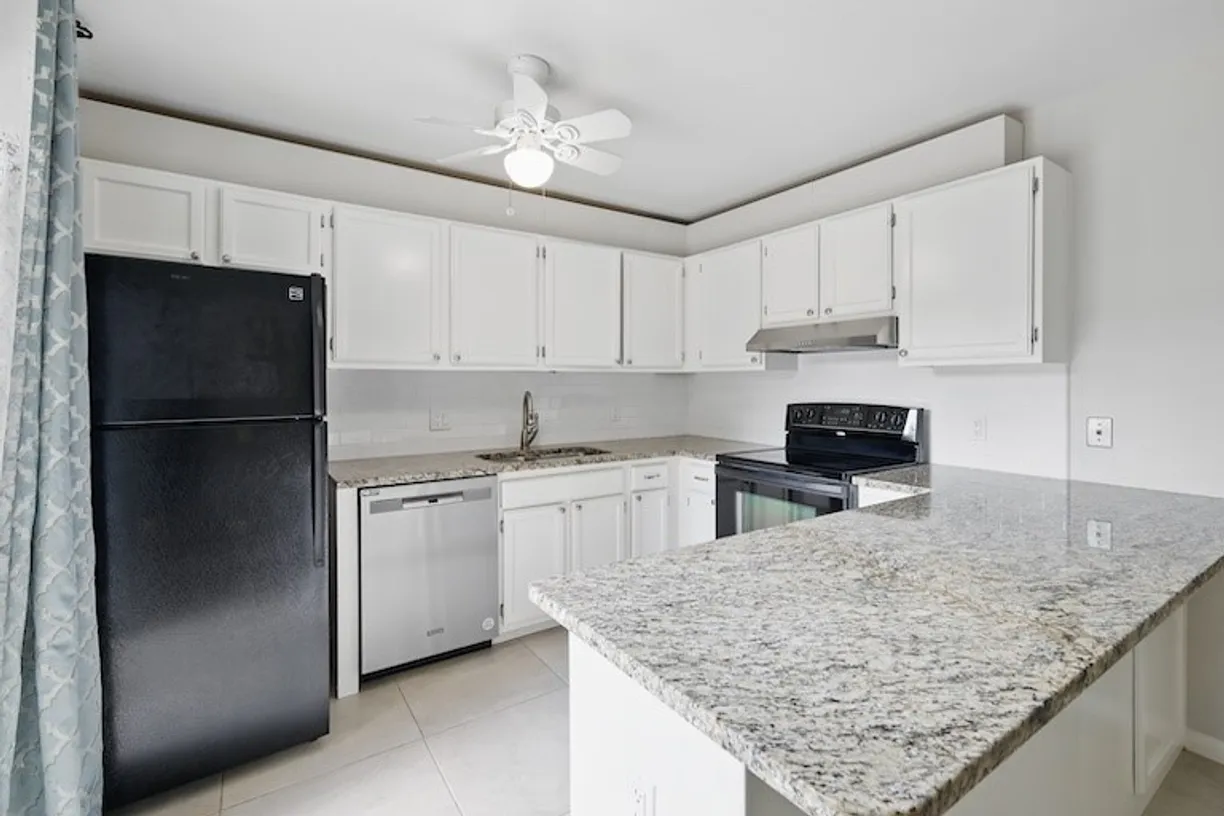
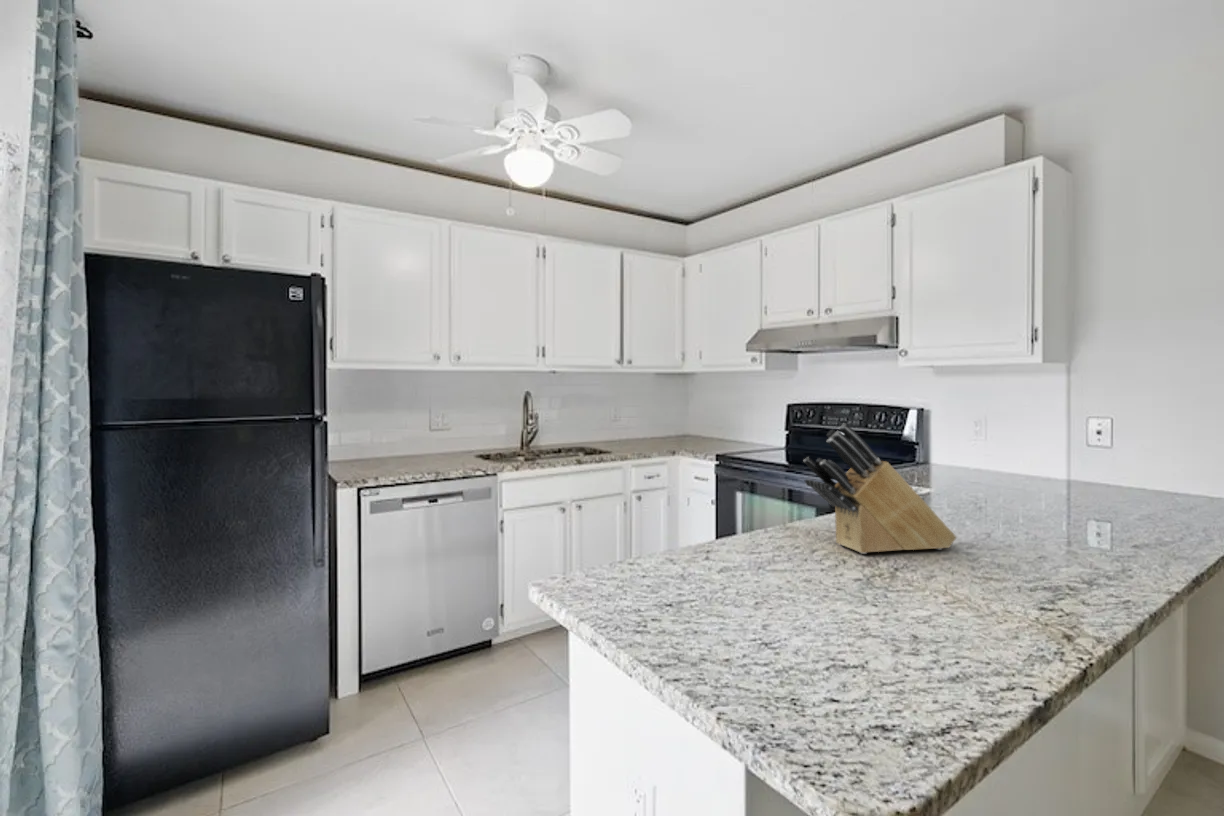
+ knife block (877, 485)
